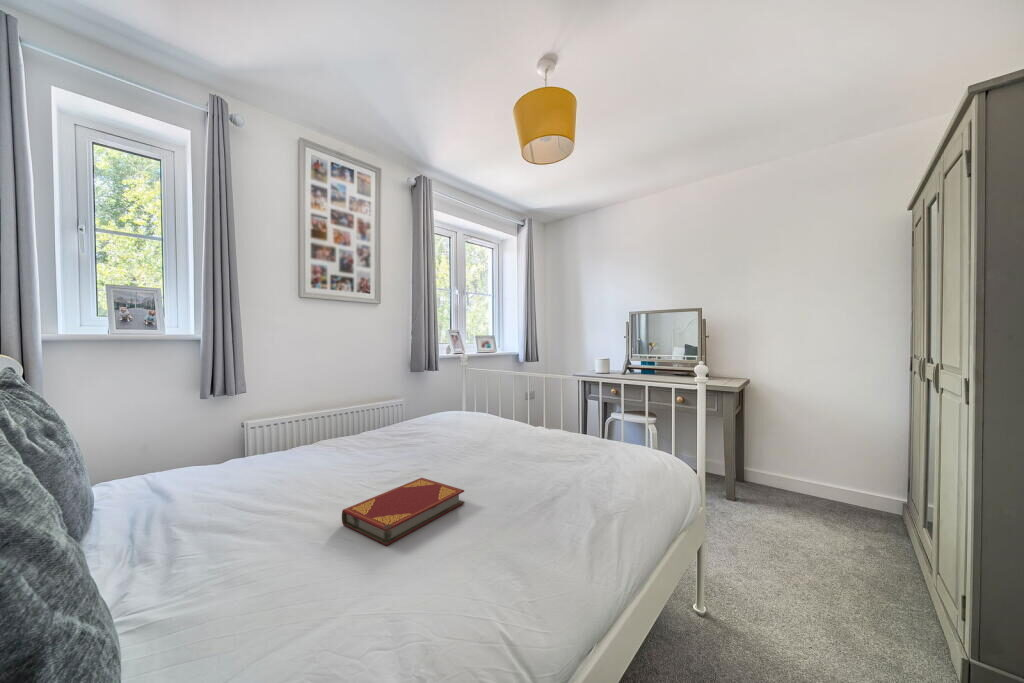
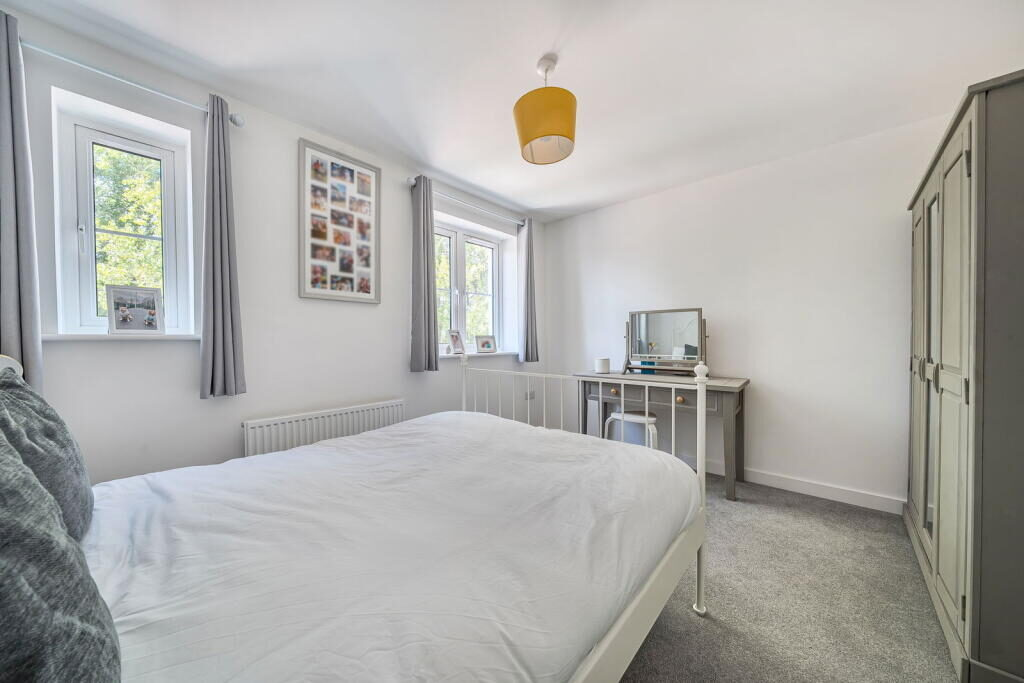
- hardback book (406, 506)
